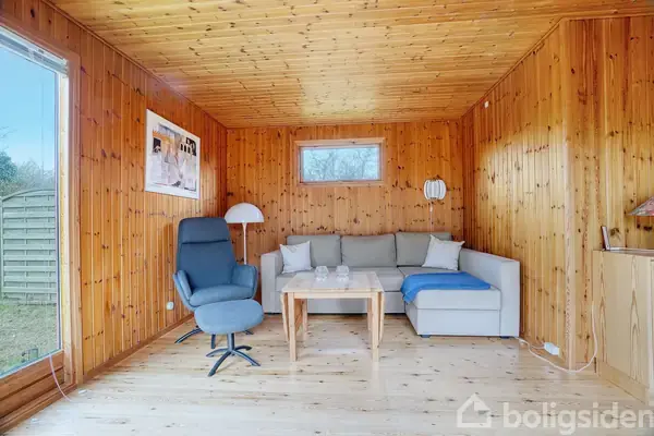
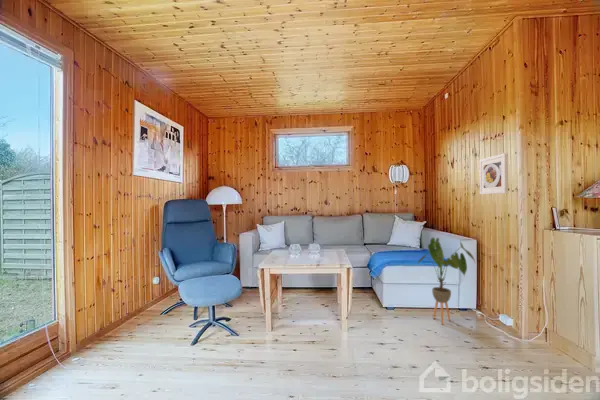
+ house plant (444, 282)
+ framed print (492, 175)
